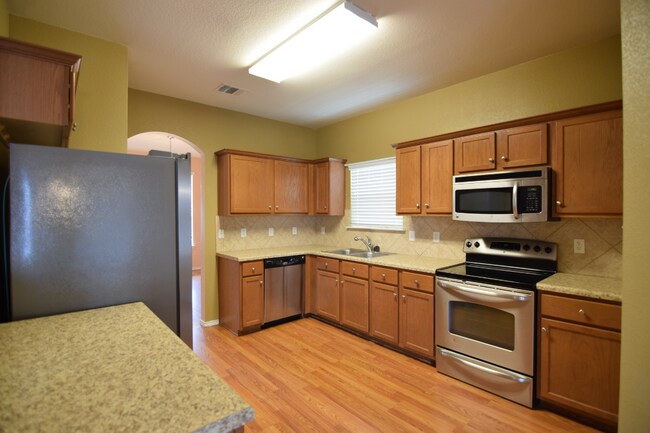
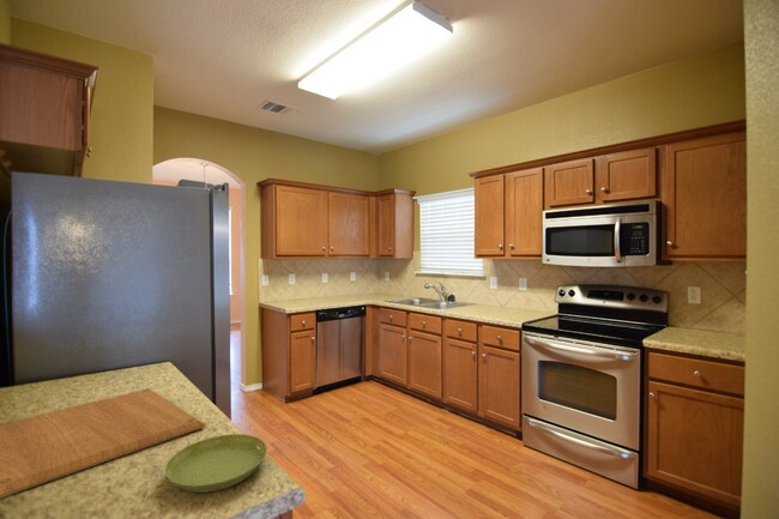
+ chopping board (92, 427)
+ saucer (218, 463)
